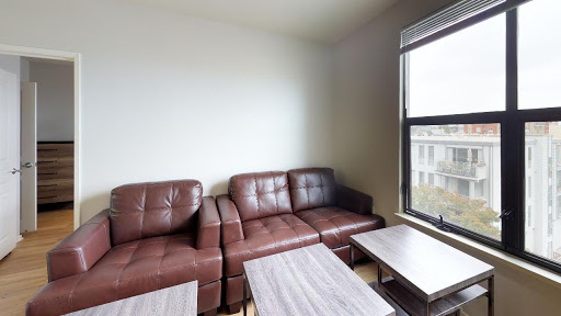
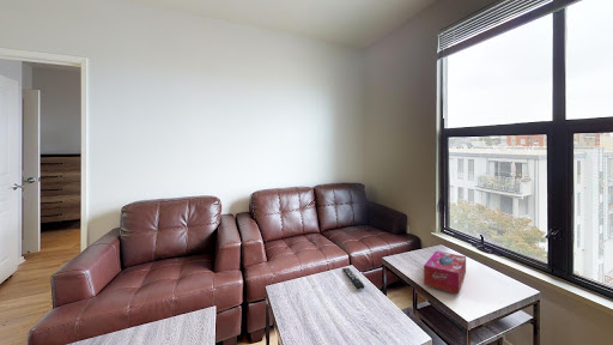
+ remote control (352, 277)
+ tissue box (445, 270)
